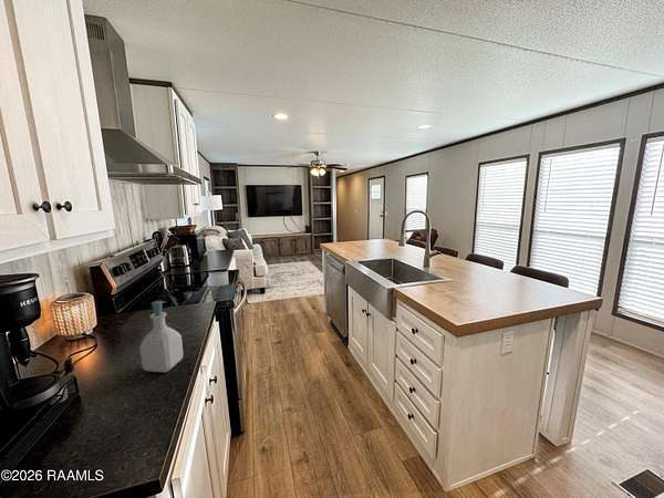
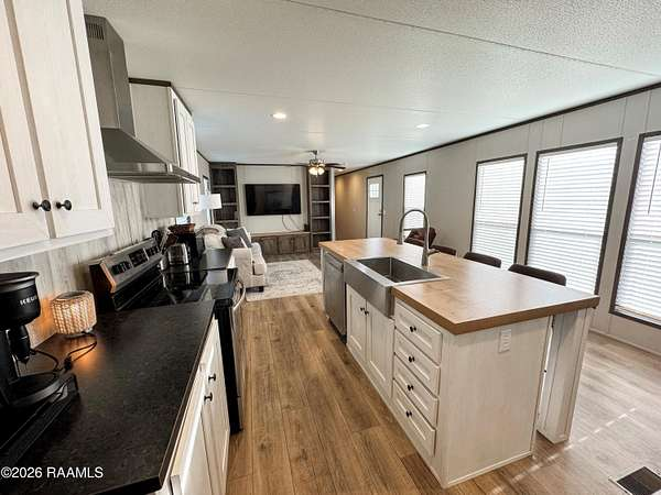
- soap bottle (160, 334)
